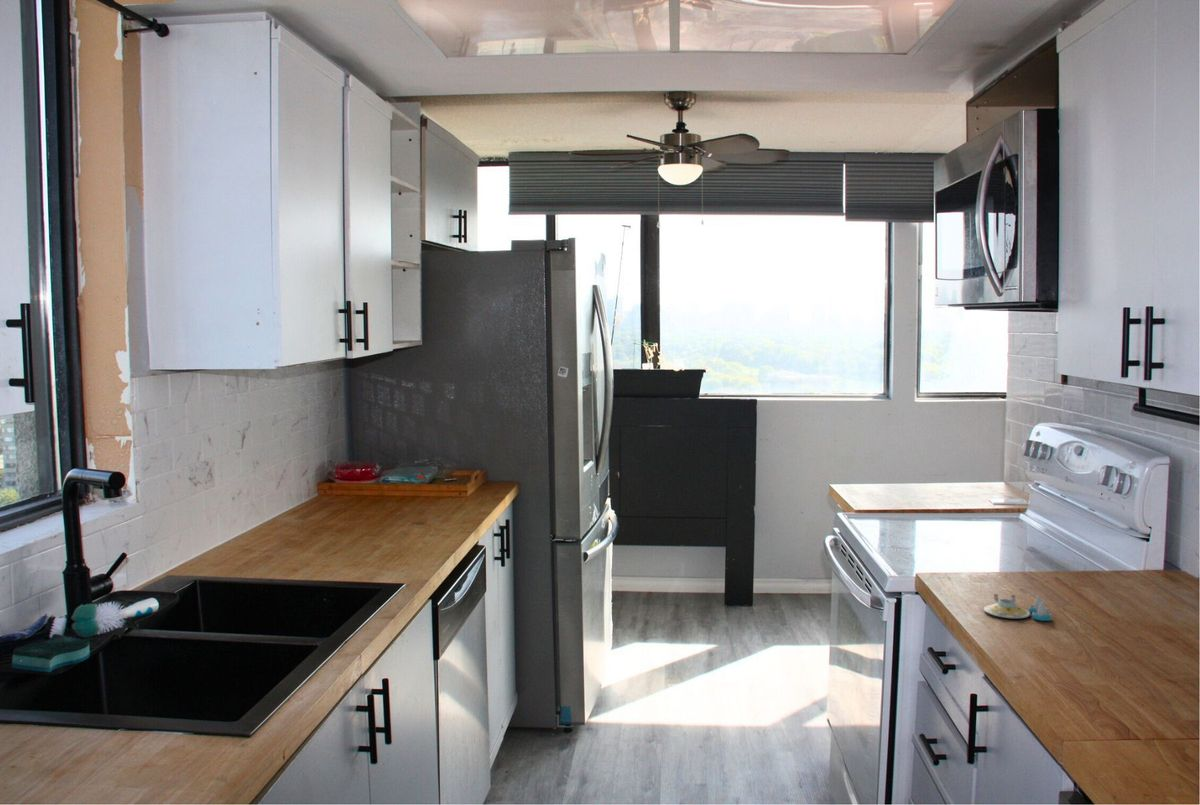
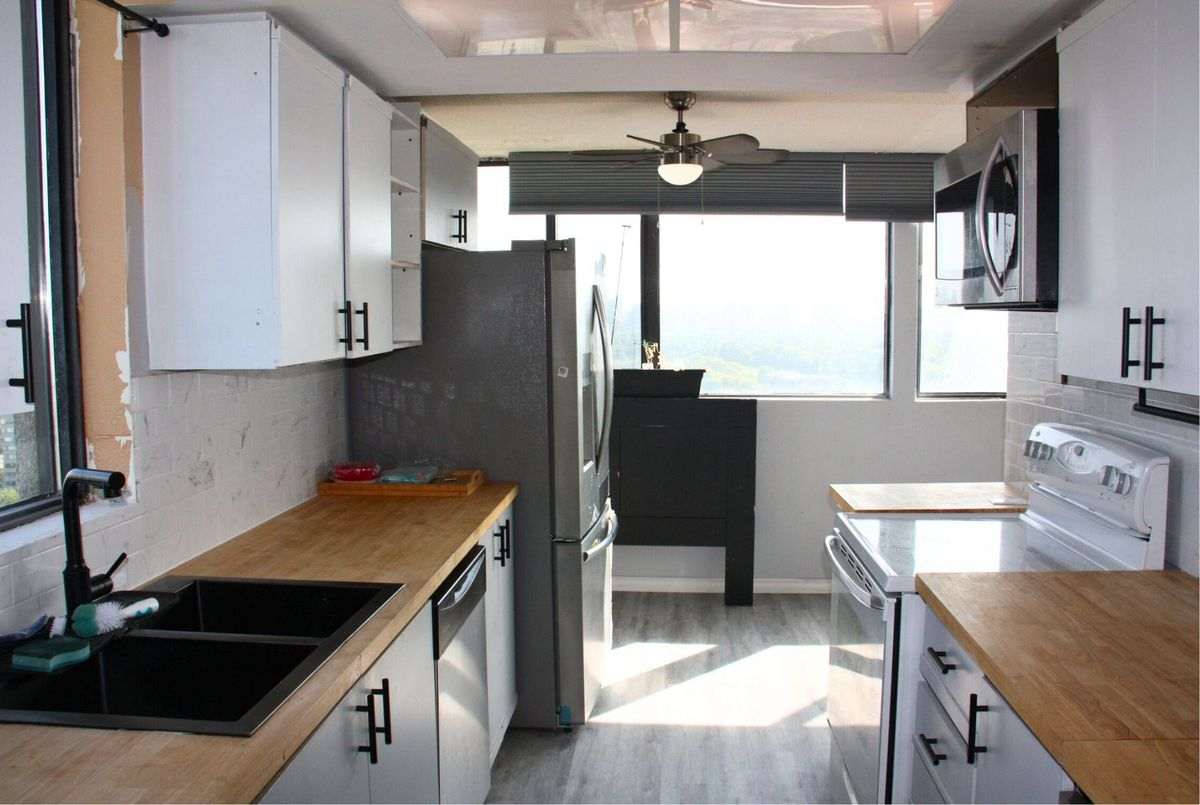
- salt and pepper shaker set (1016, 605)
